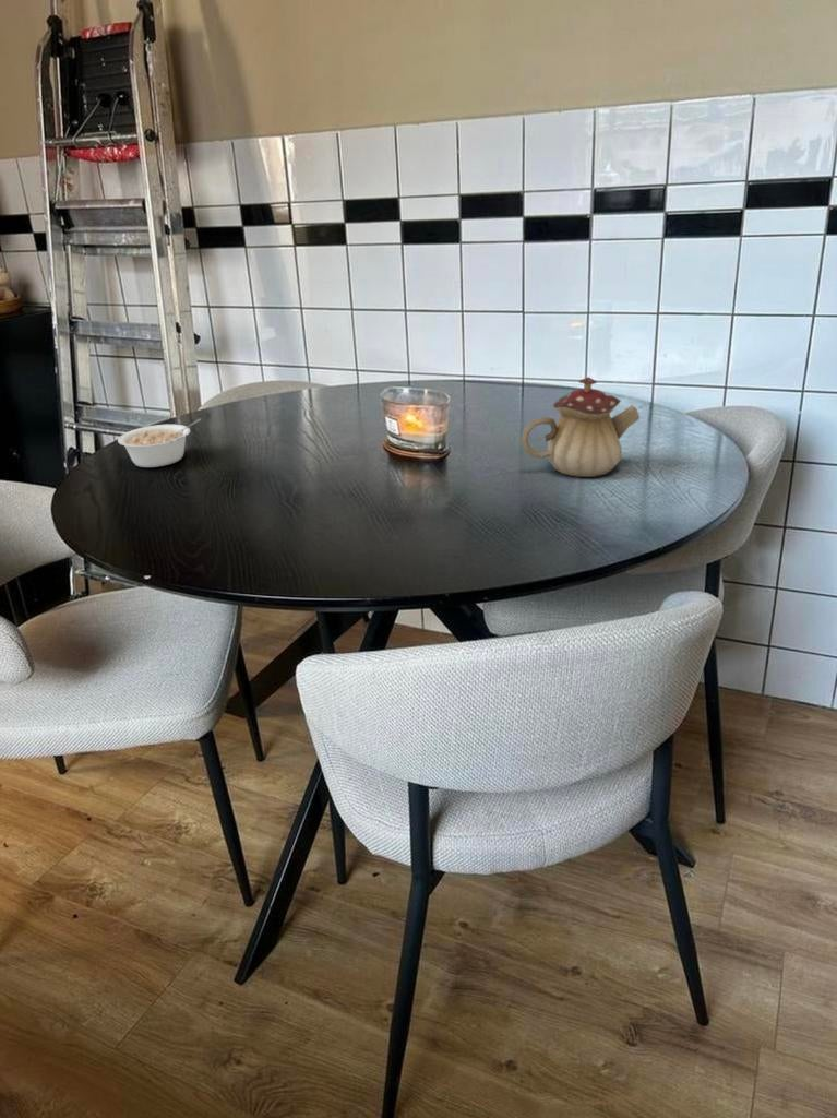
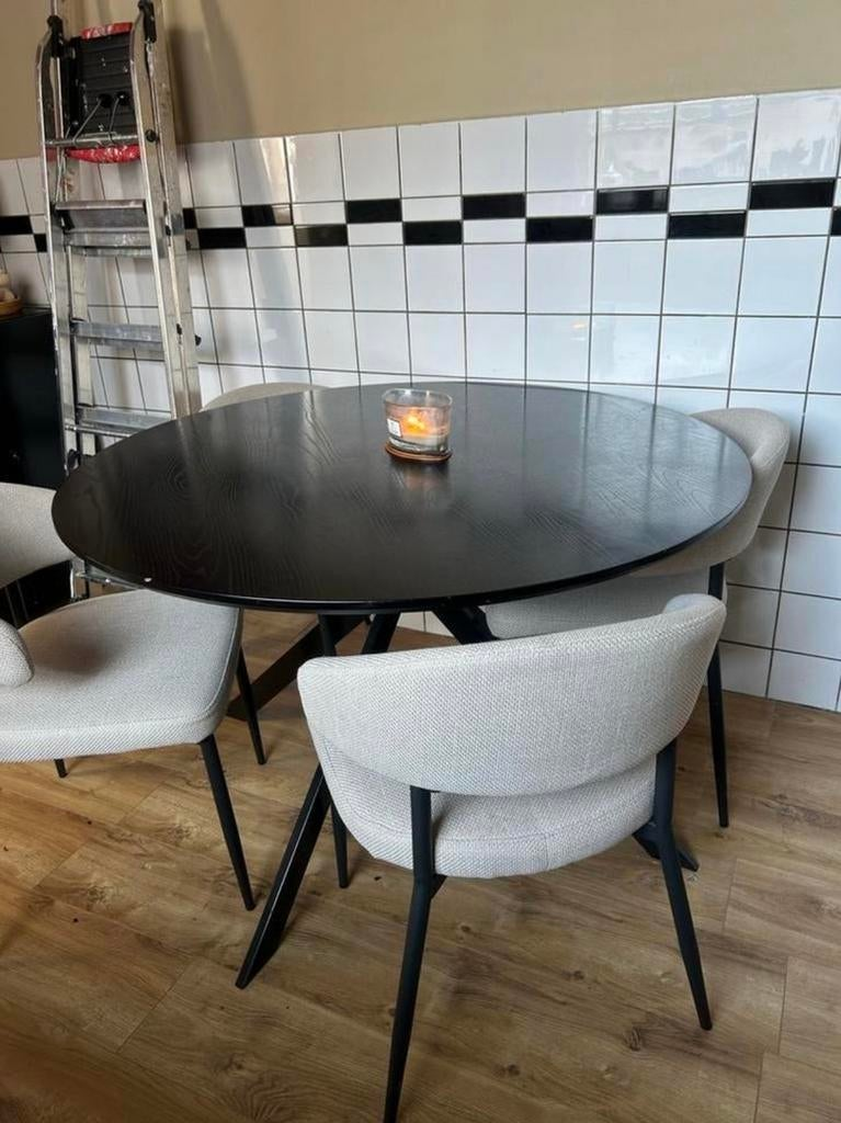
- teapot (579, 423)
- legume (157, 443)
